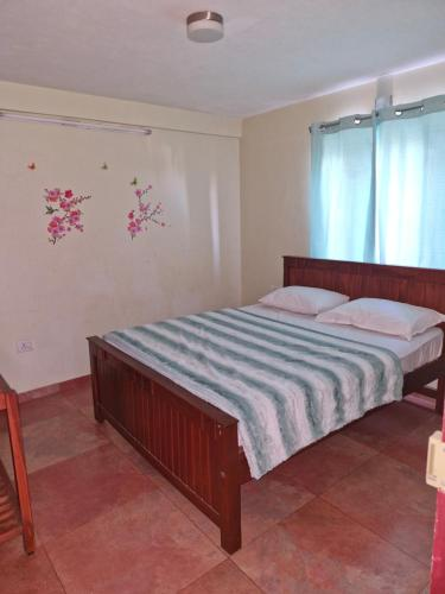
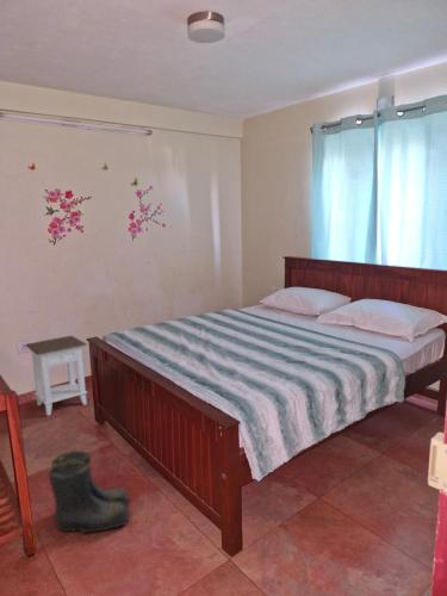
+ nightstand (68, 374)
+ boots (91, 488)
